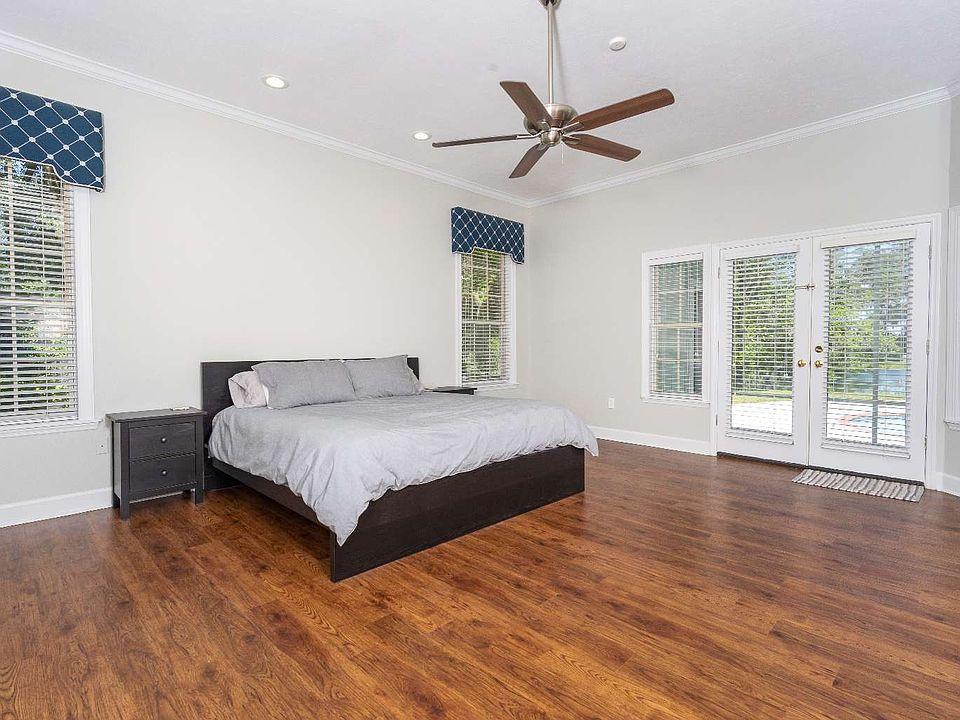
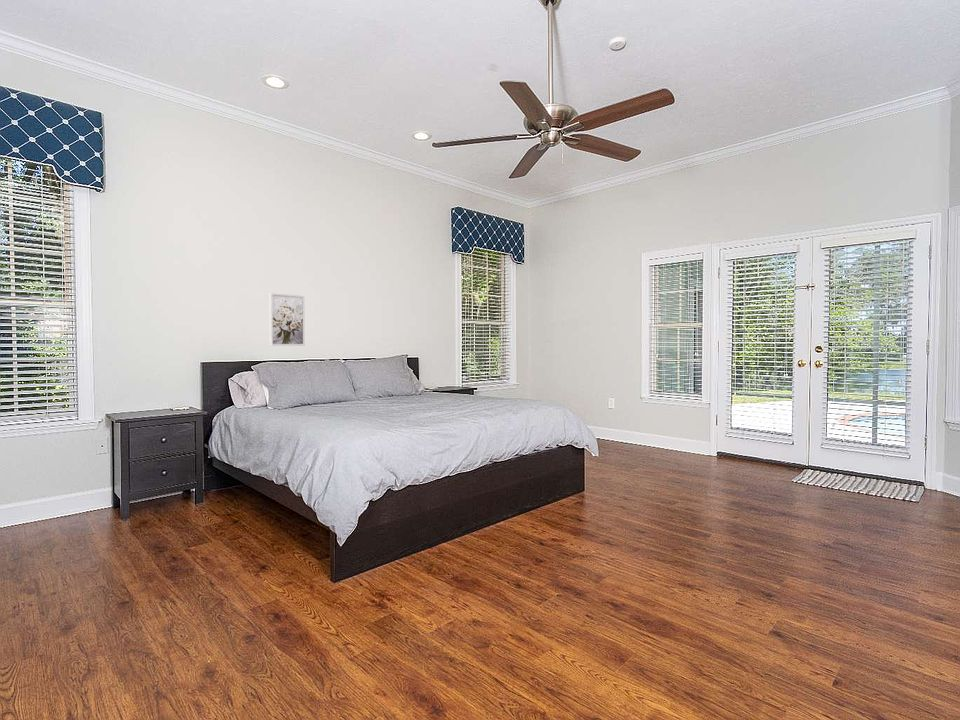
+ wall art (287, 320)
